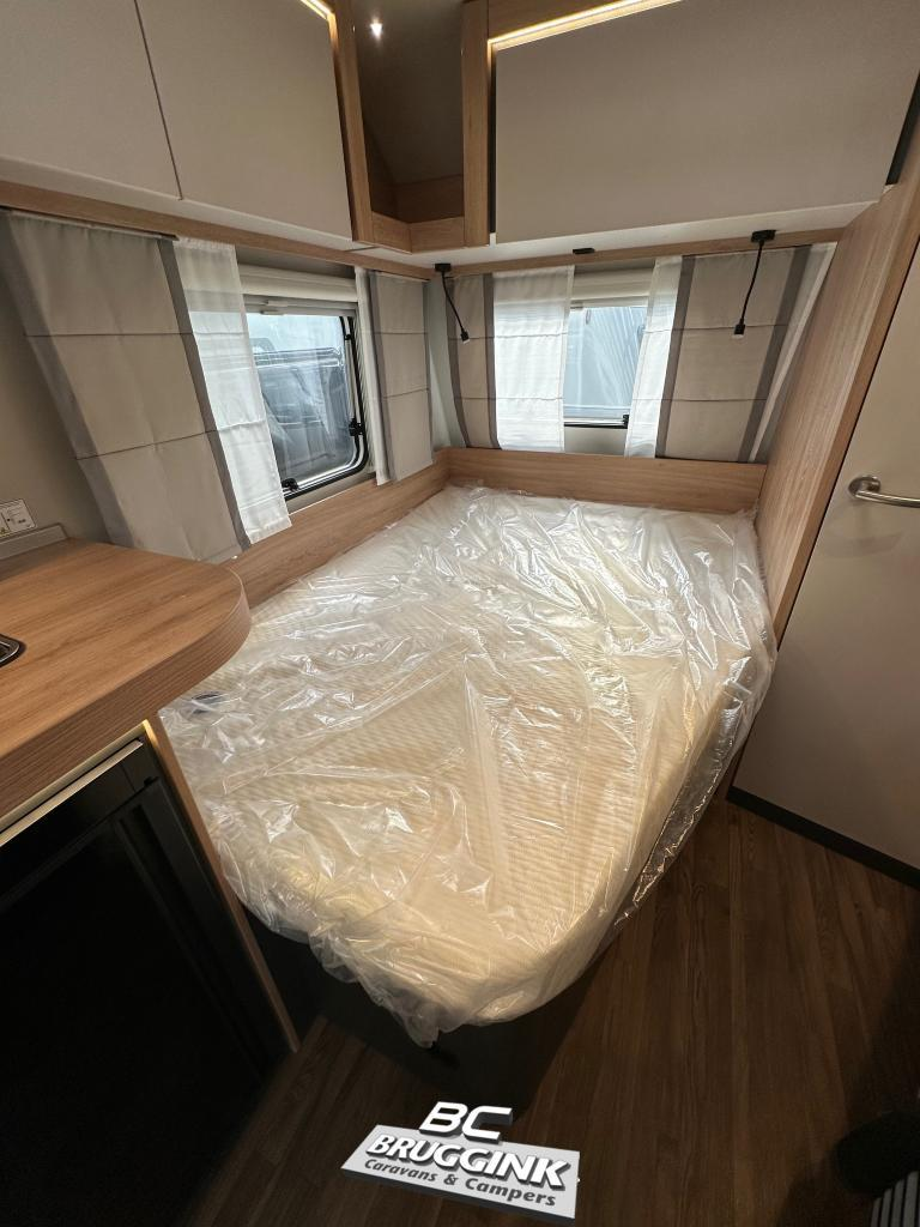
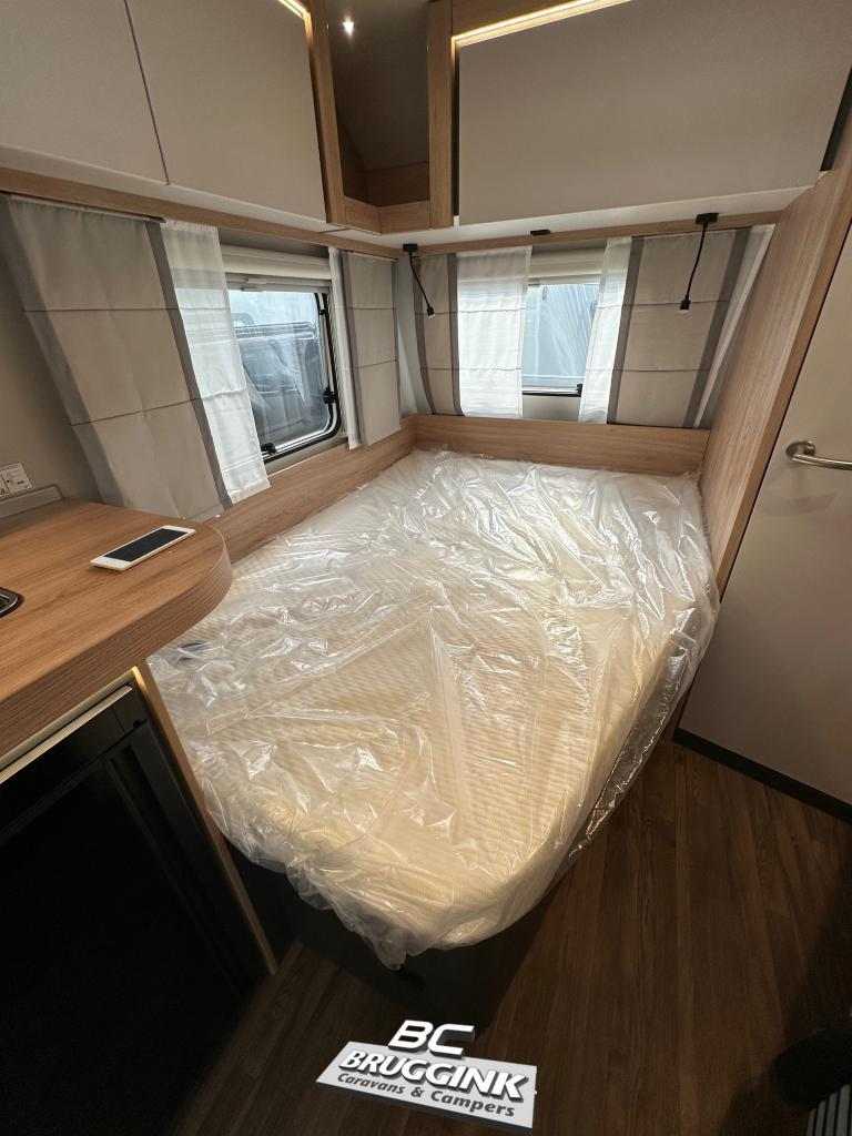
+ cell phone (146, 546)
